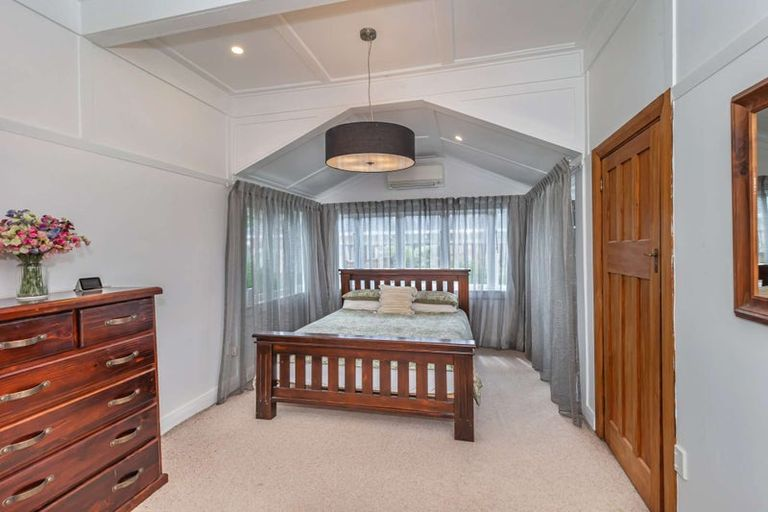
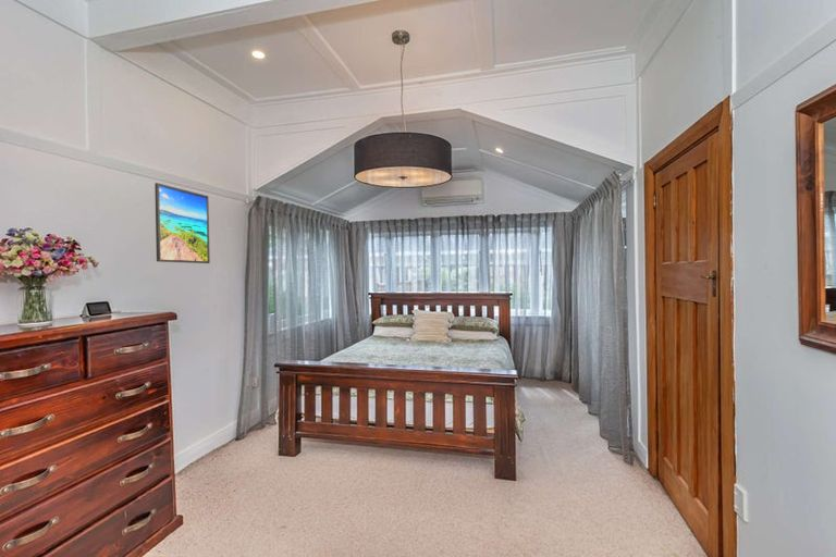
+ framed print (184, 226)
